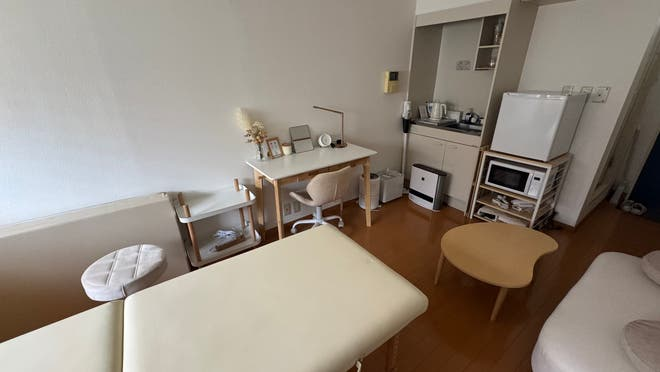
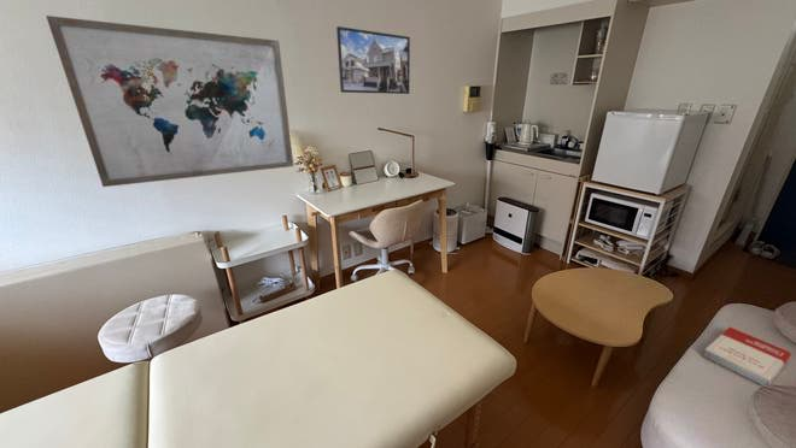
+ wall art (197, 107)
+ book (747, 354)
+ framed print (376, 63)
